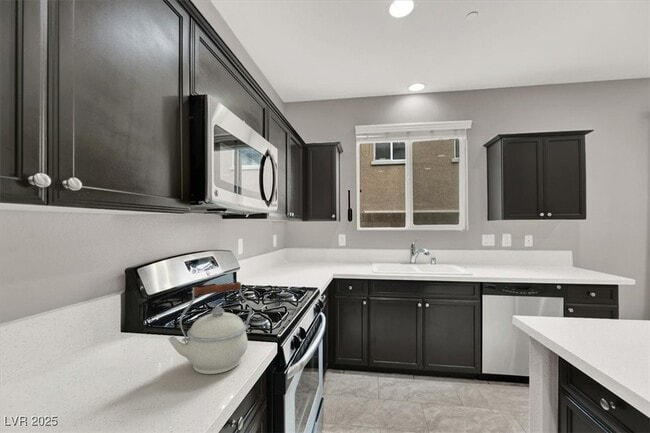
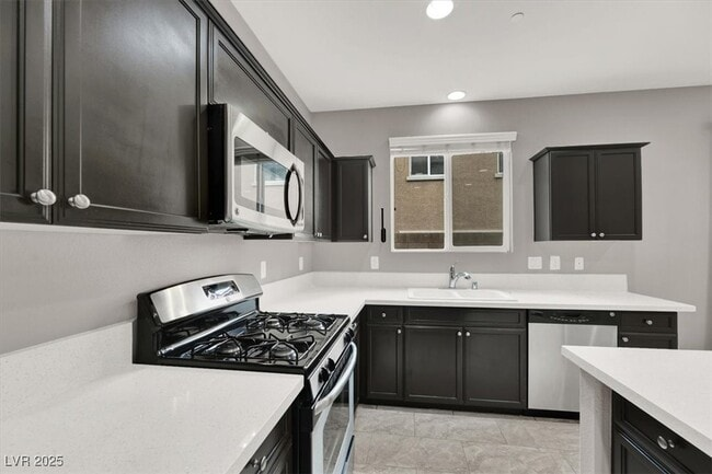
- kettle (212, 324)
